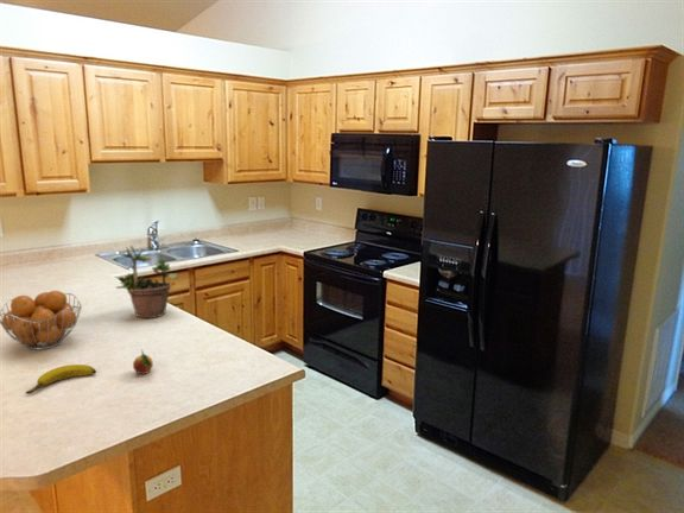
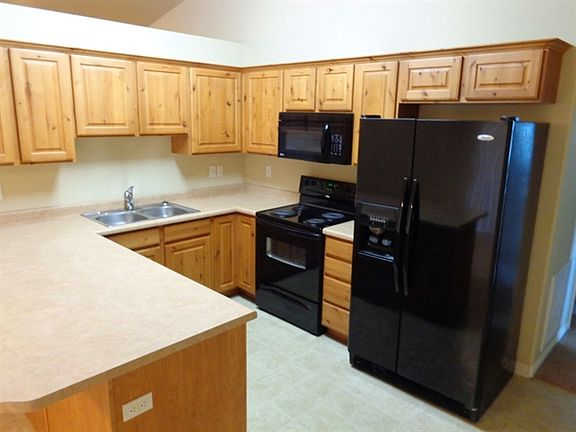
- fruit (144, 362)
- banana (61, 375)
- fruit basket (42, 318)
- potted plant (146, 279)
